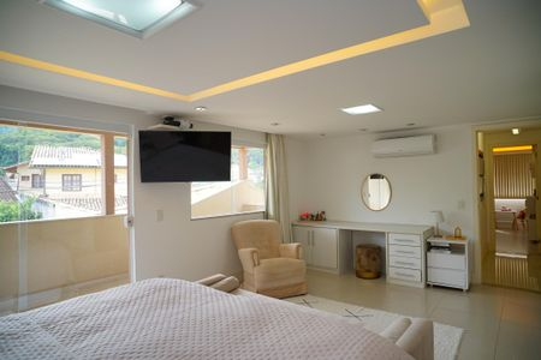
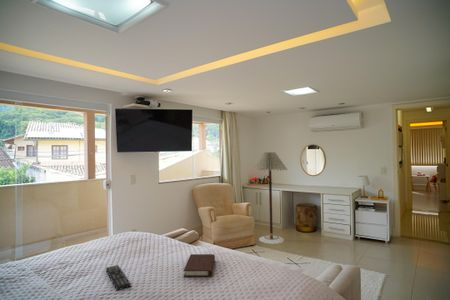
+ remote control (117, 276)
+ floor lamp (270, 195)
+ book (200, 264)
